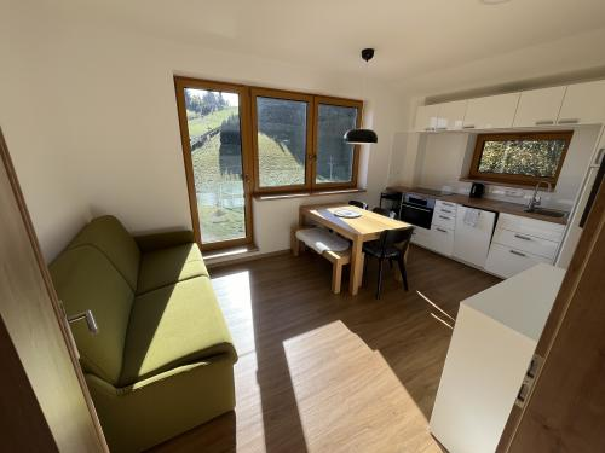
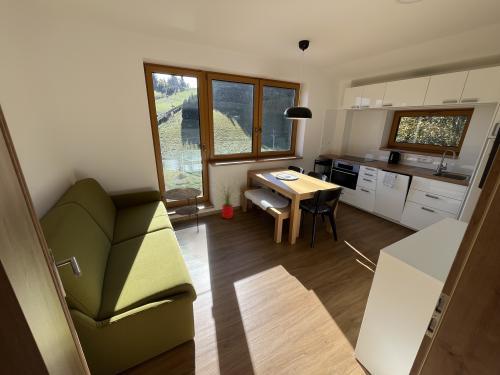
+ house plant (227, 197)
+ side table (182, 210)
